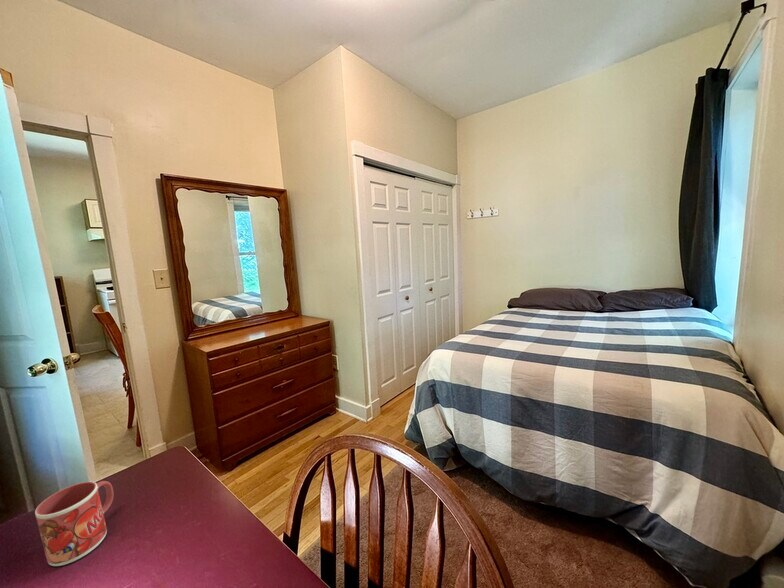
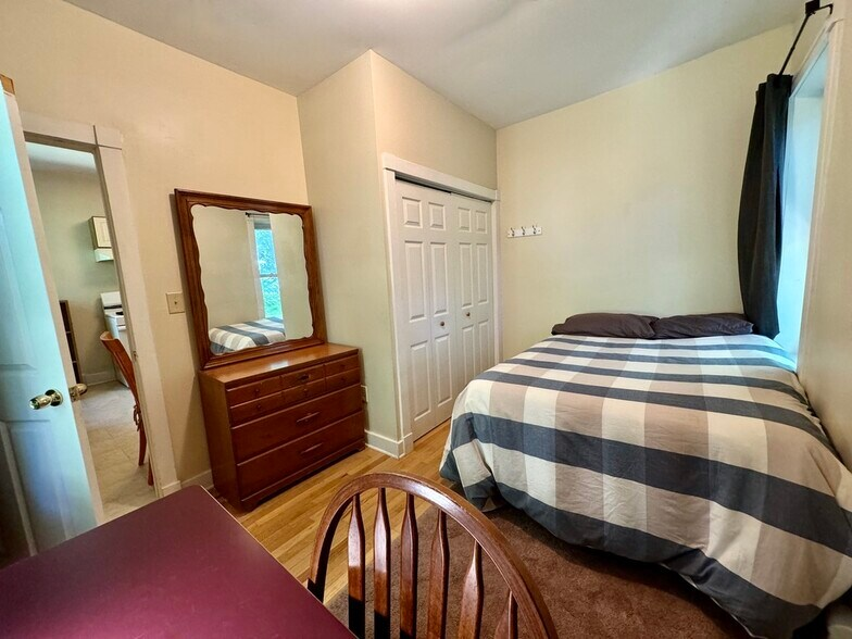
- mug (84, 513)
